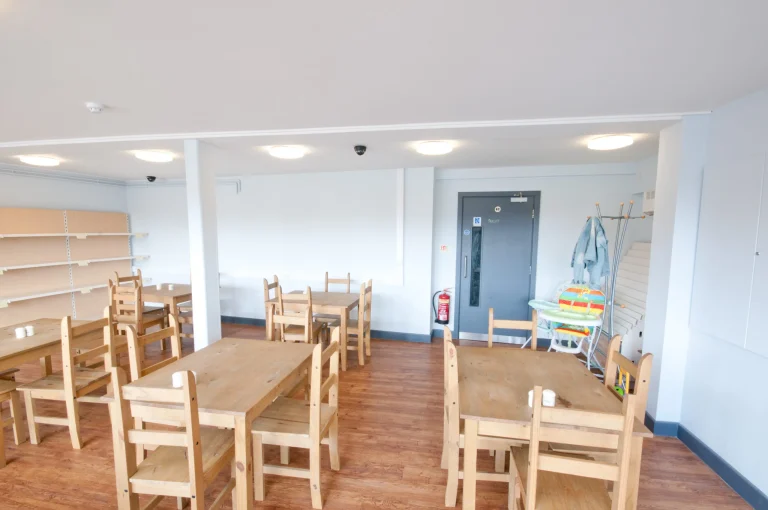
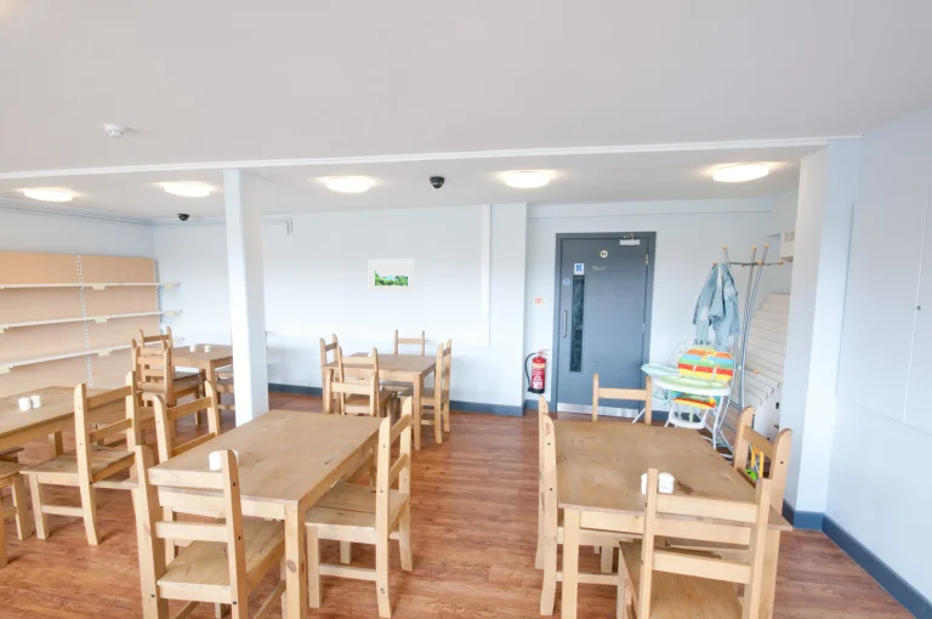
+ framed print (391, 276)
